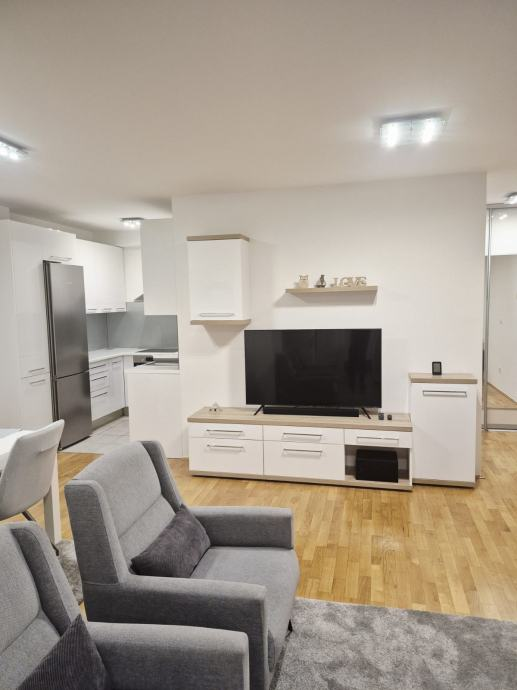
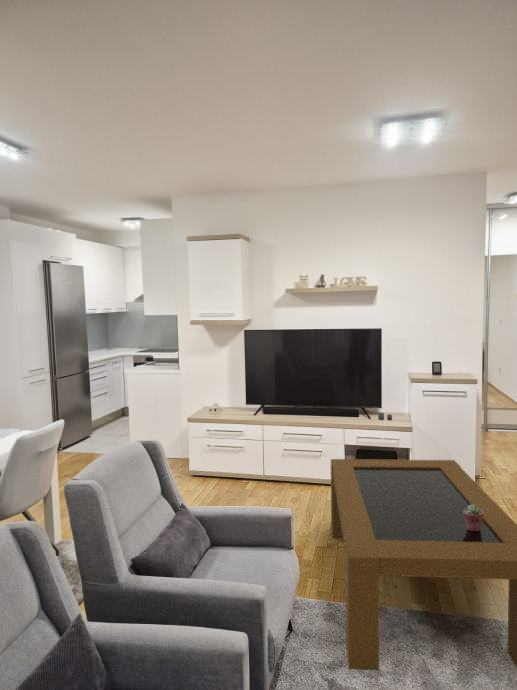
+ coffee table (413, 540)
+ potted succulent (473, 513)
